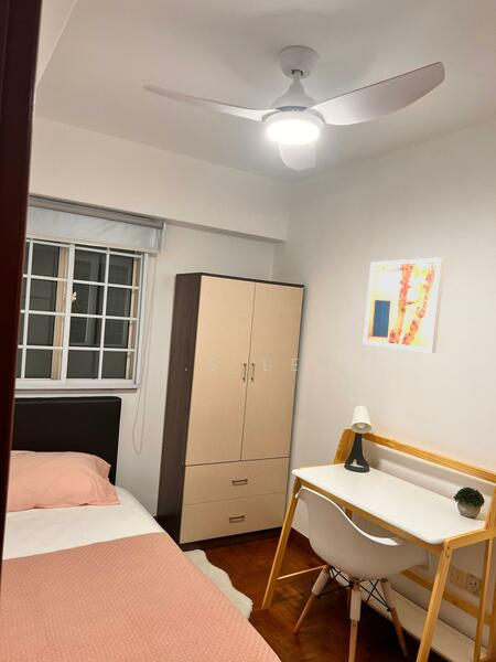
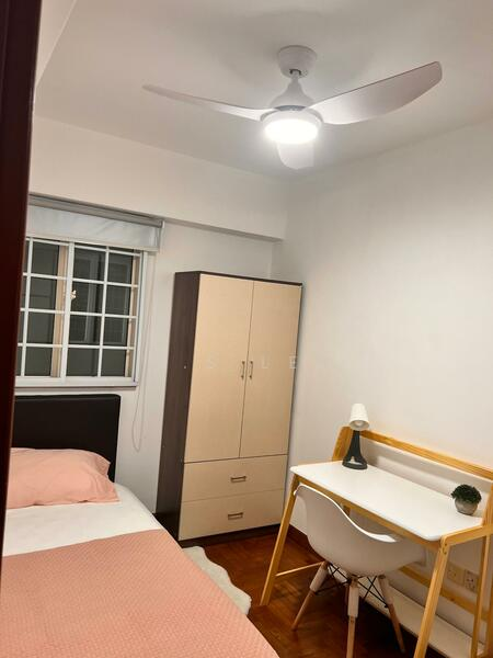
- wall art (400, 303)
